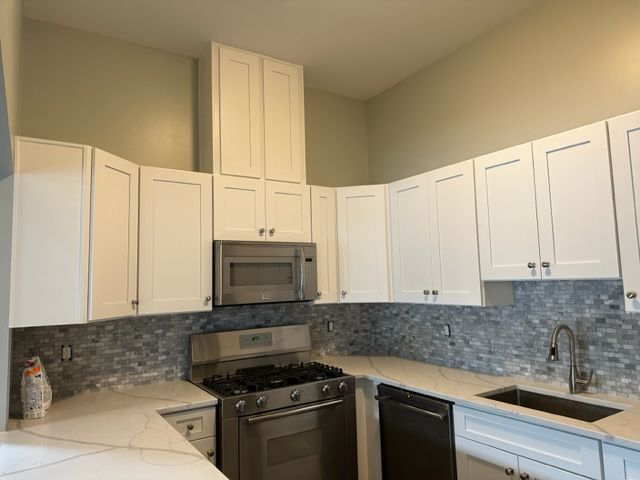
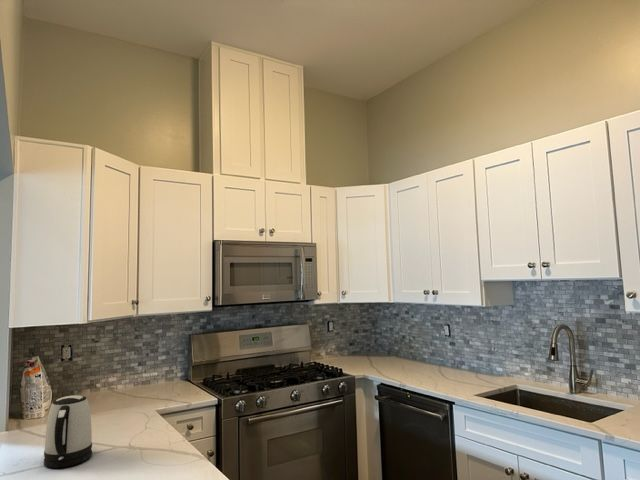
+ kettle (67, 429)
